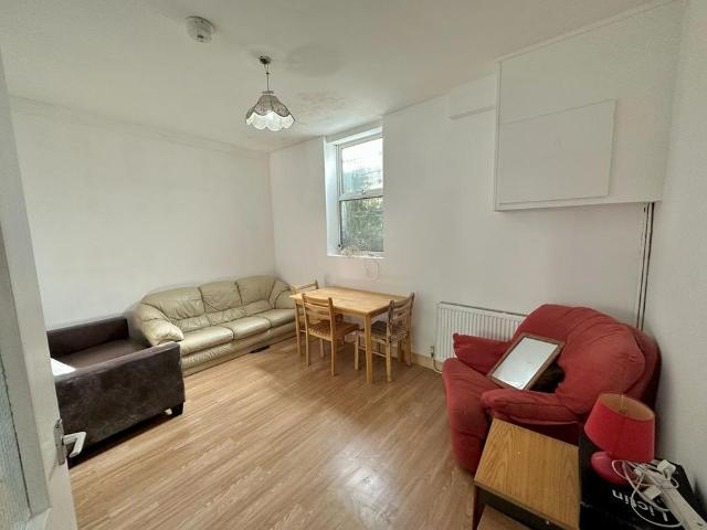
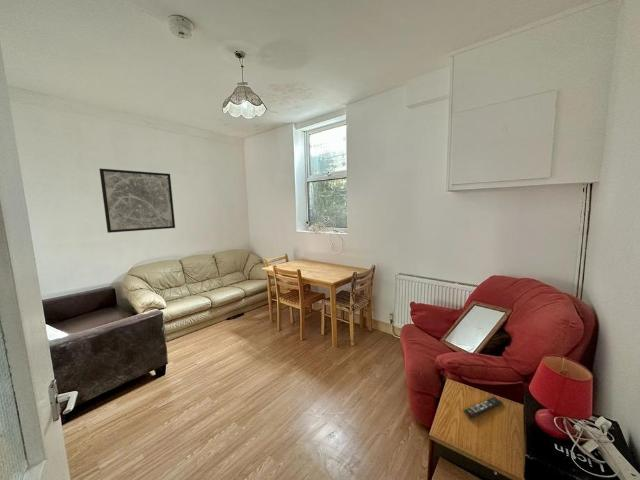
+ remote control (483, 406)
+ wall art (140, 201)
